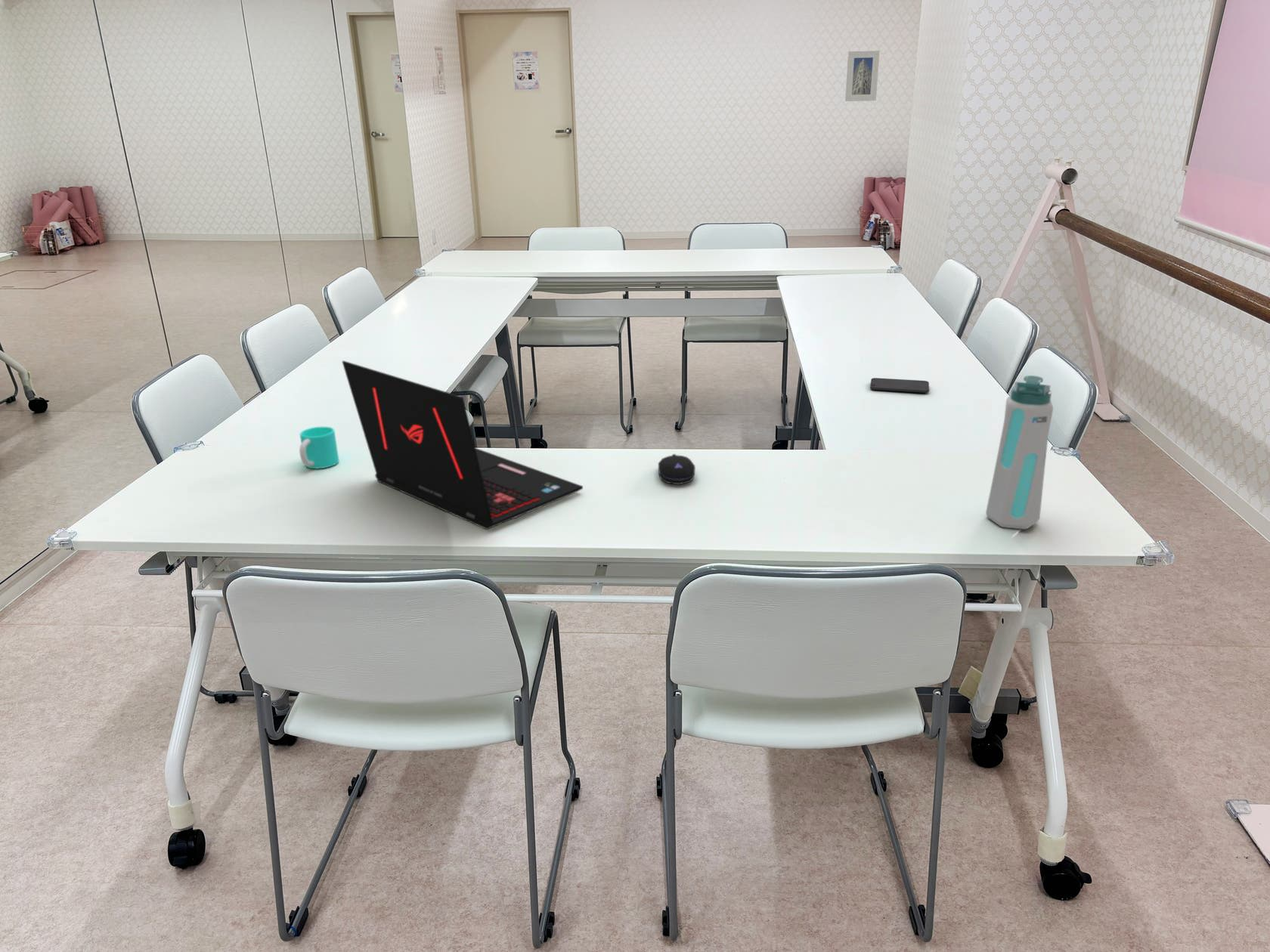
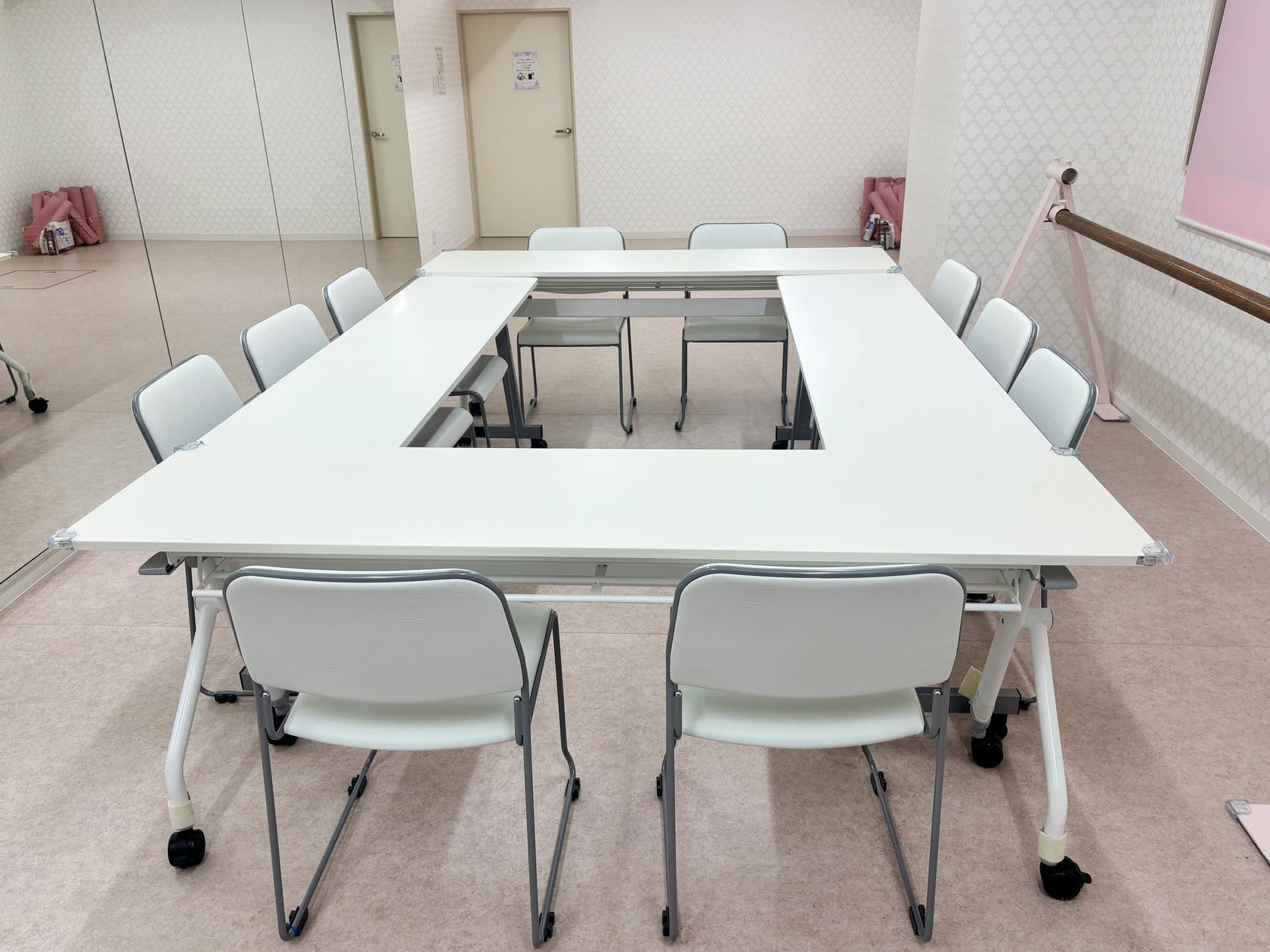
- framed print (862, 76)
- water bottle (1022, 452)
- laptop (463, 427)
- cup (315, 449)
- smartphone (899, 385)
- computer mouse (676, 466)
